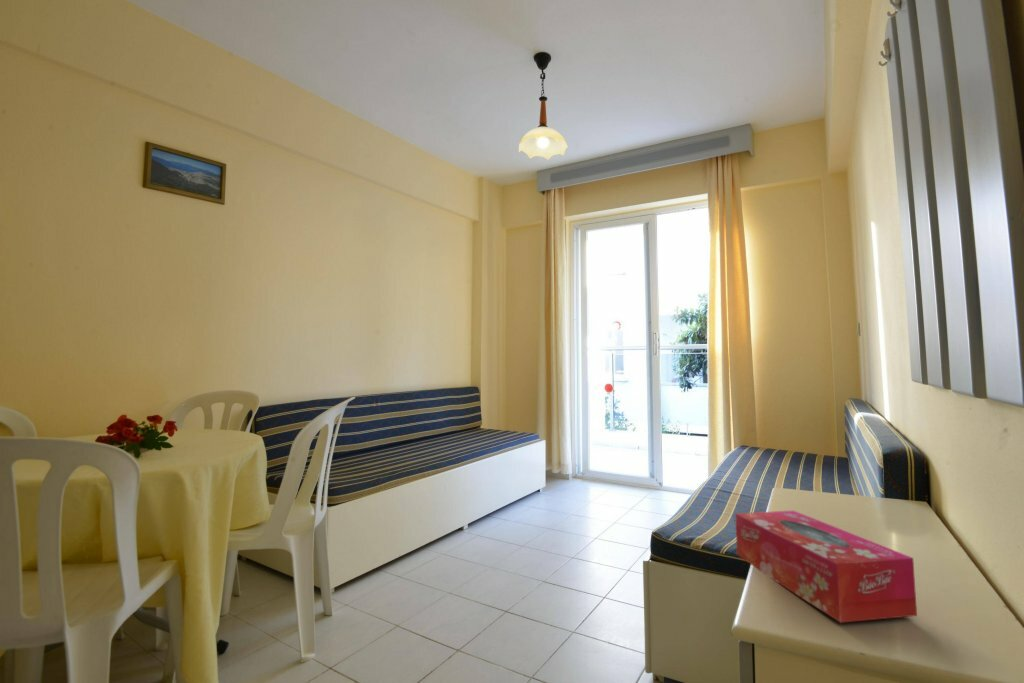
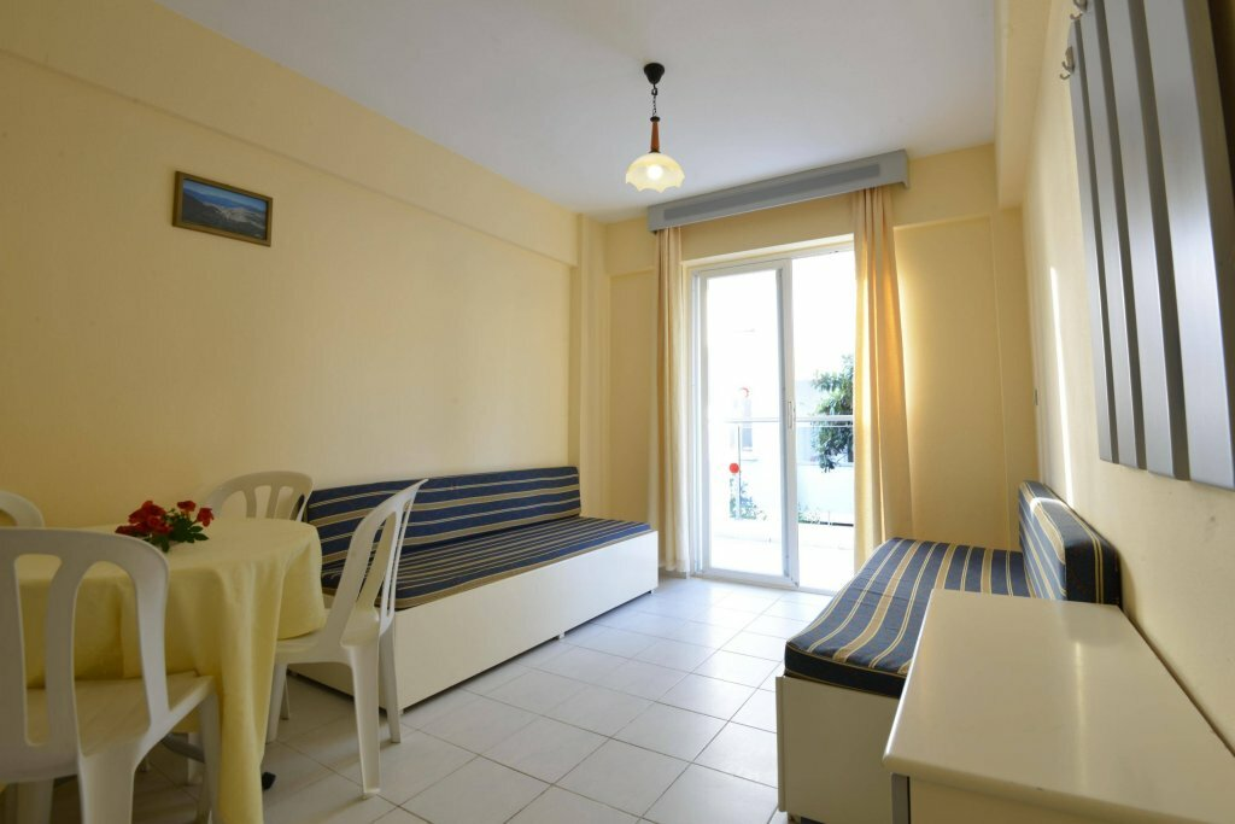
- tissue box (813, 557)
